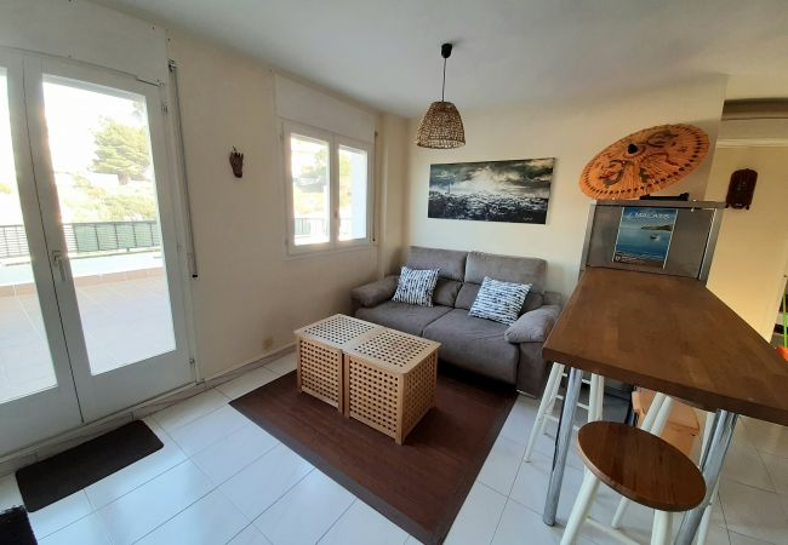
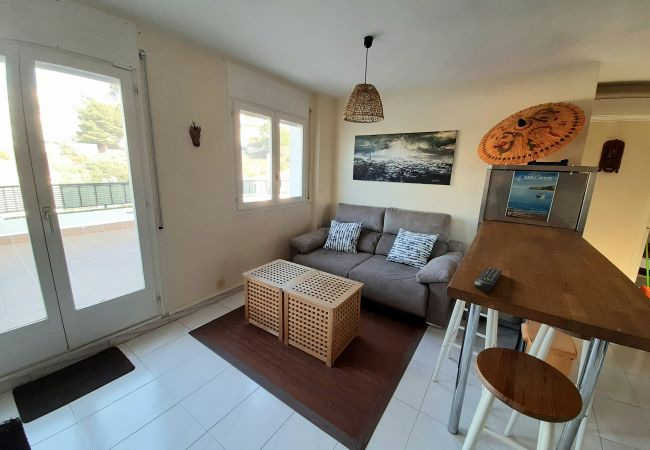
+ remote control (489, 278)
